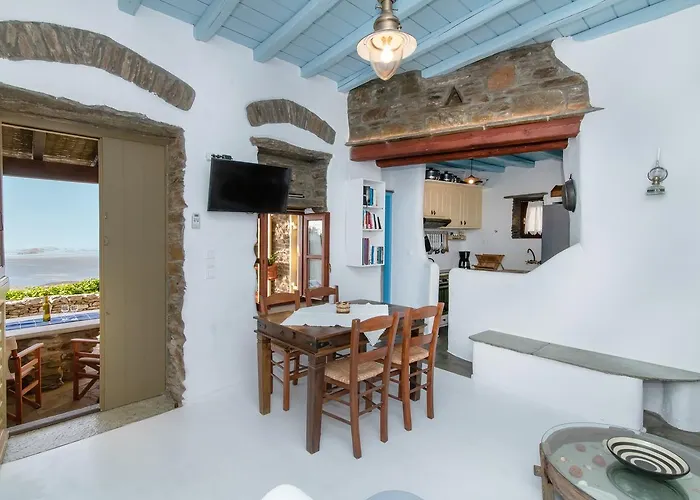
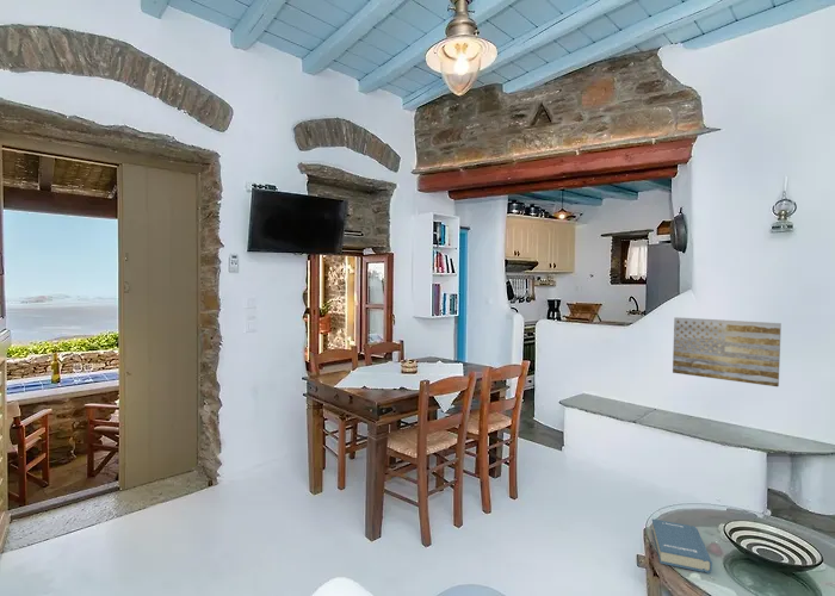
+ wall art (723, 349)
+ book (679, 544)
